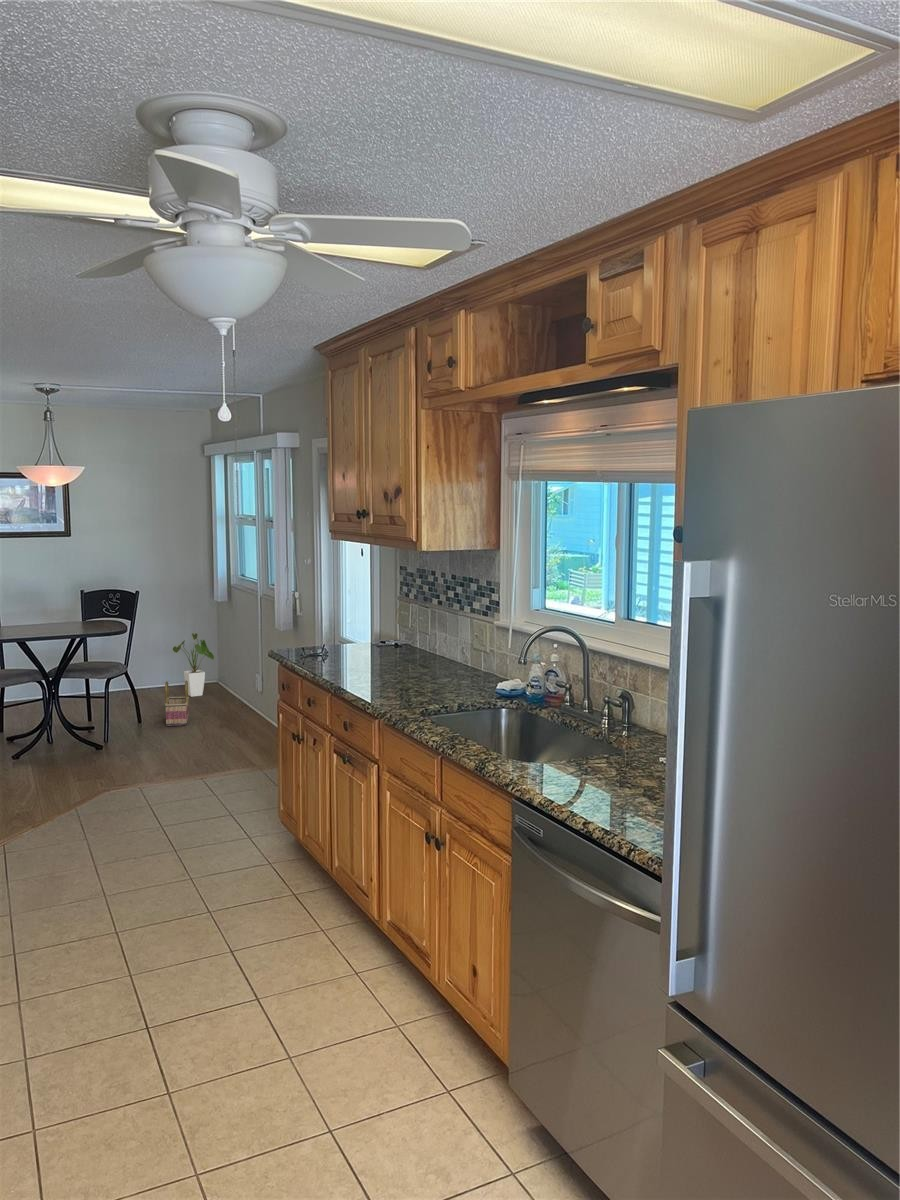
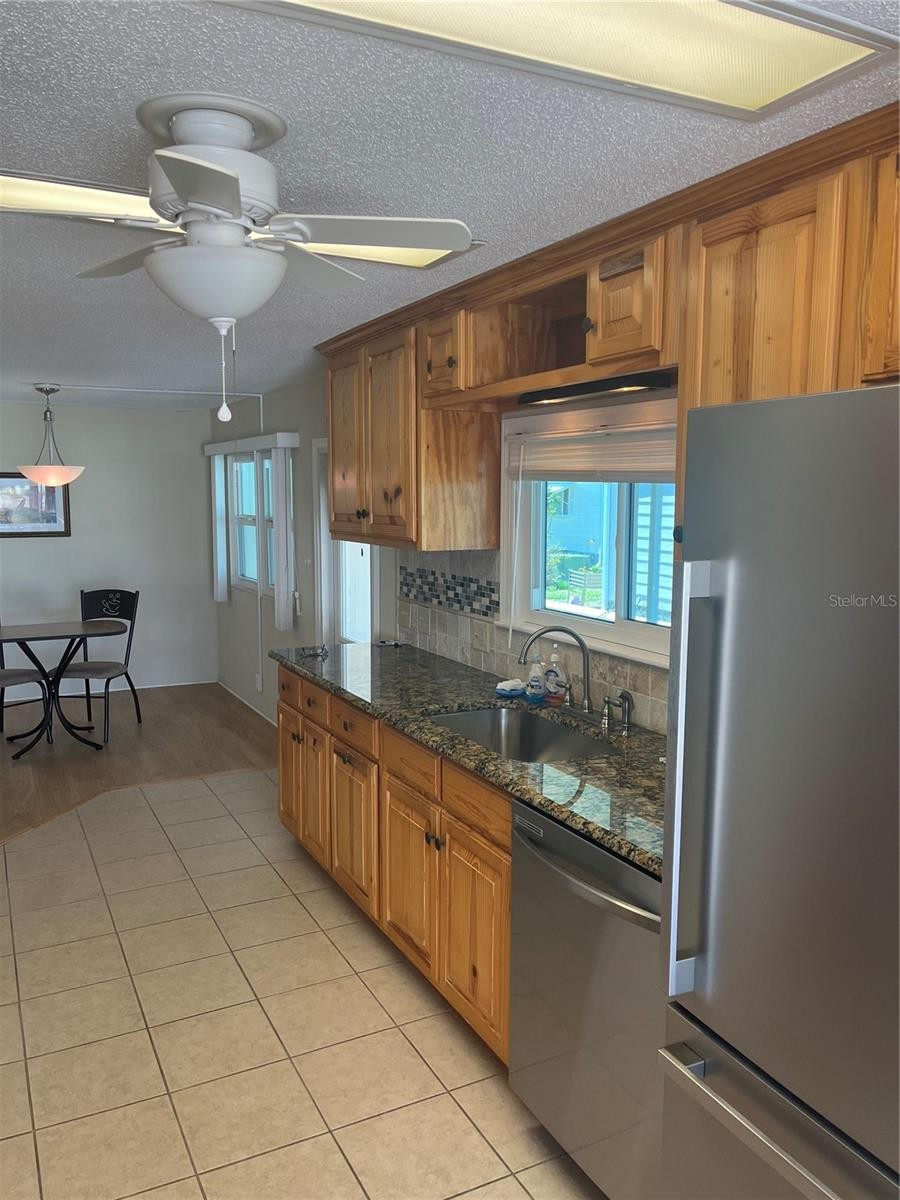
- house plant (190, 664)
- basket (177, 701)
